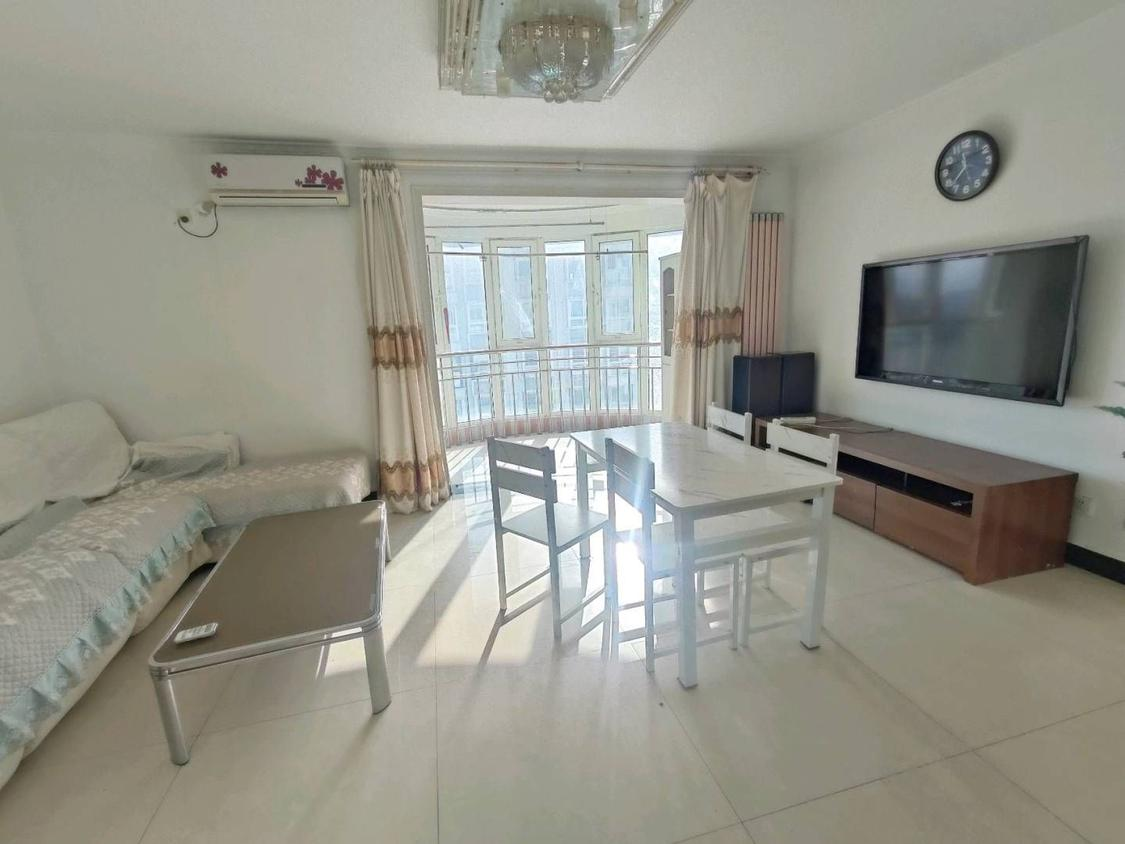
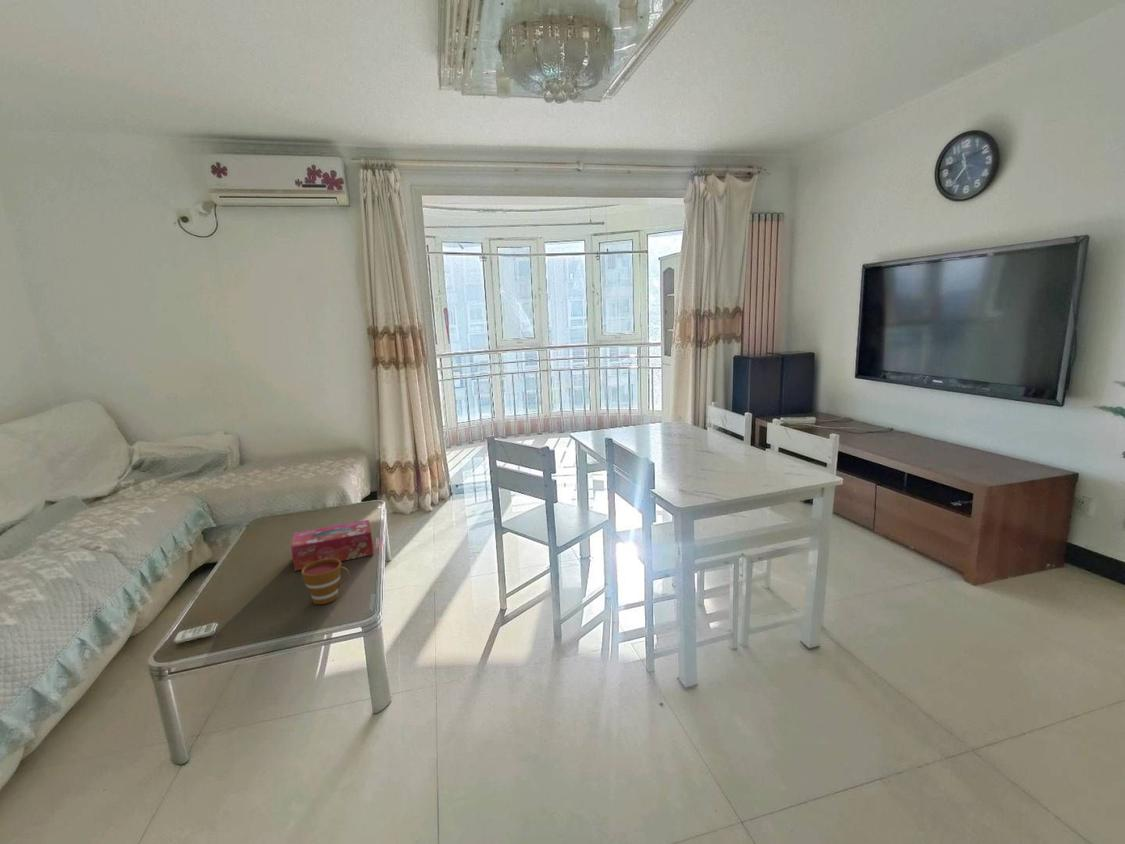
+ tissue box (333, 543)
+ cup (327, 581)
